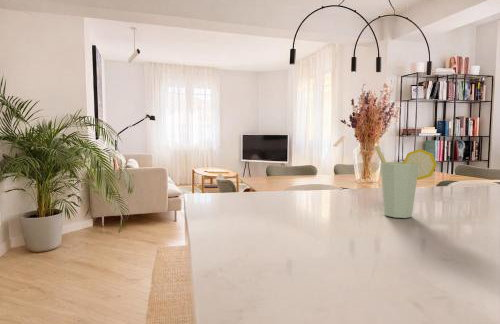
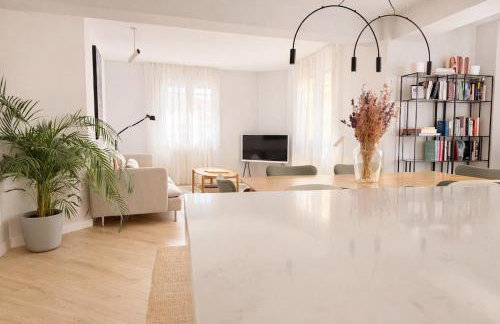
- cup (403, 180)
